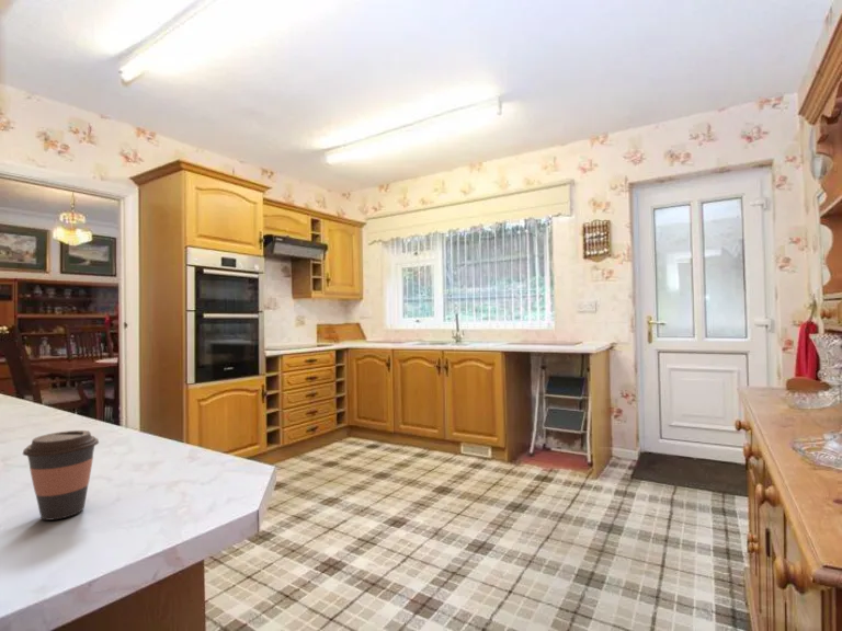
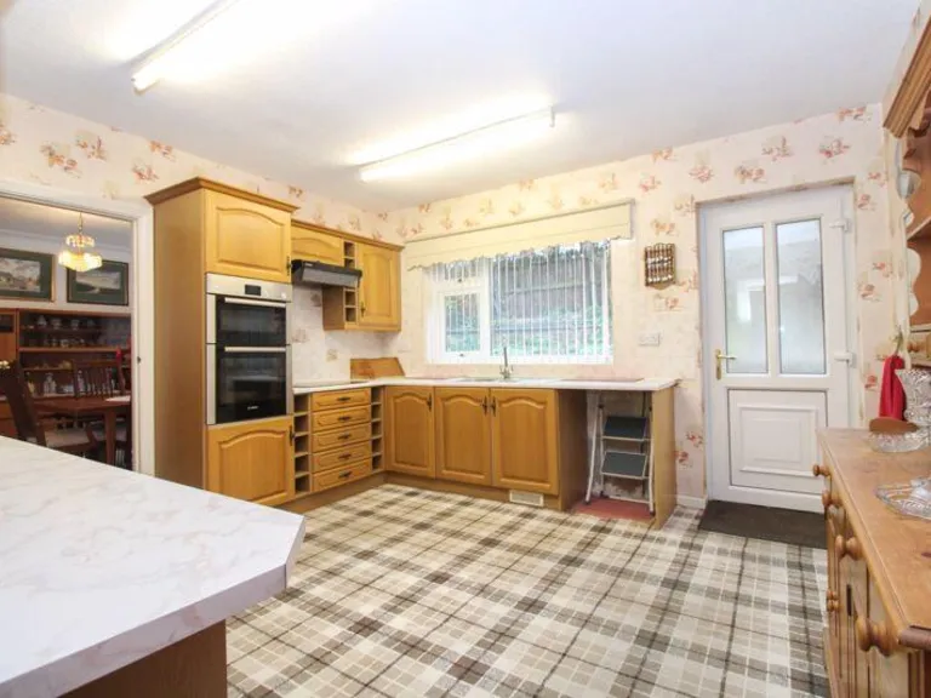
- coffee cup (62, 473)
